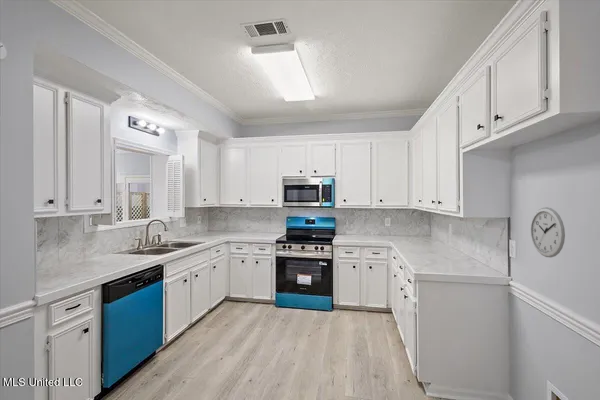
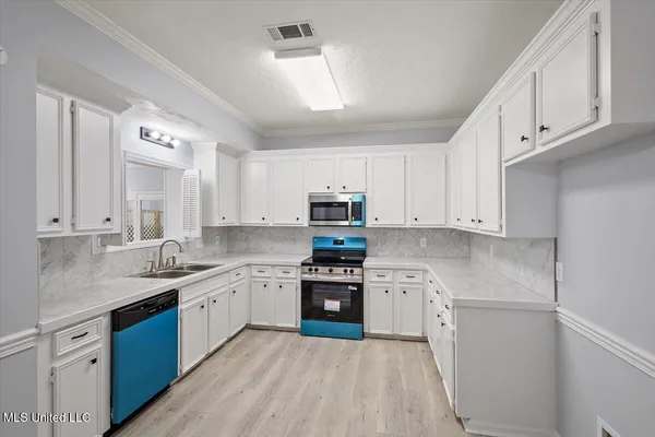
- wall clock (545, 232)
